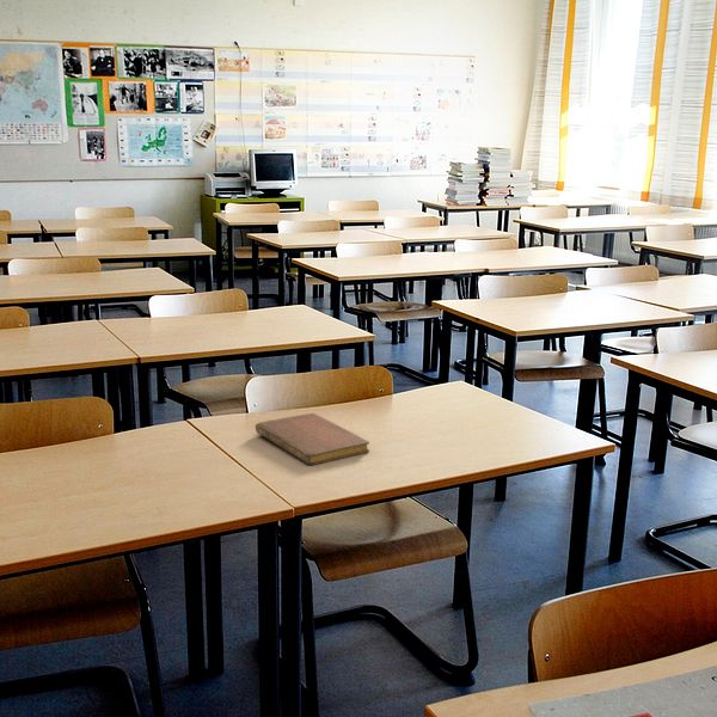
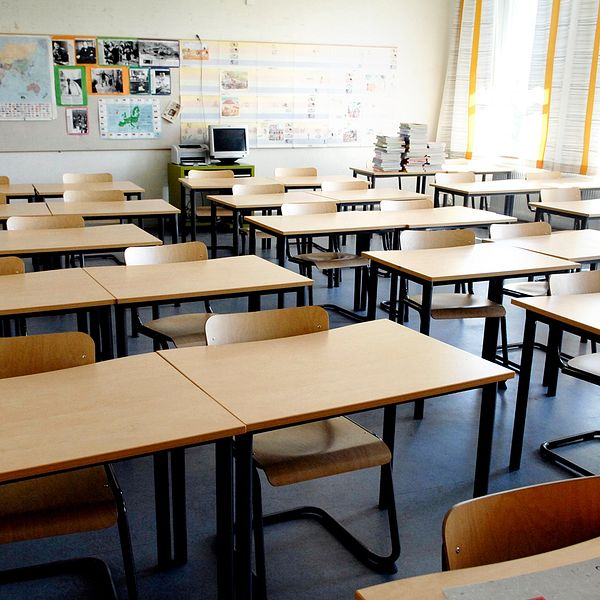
- notebook (311, 436)
